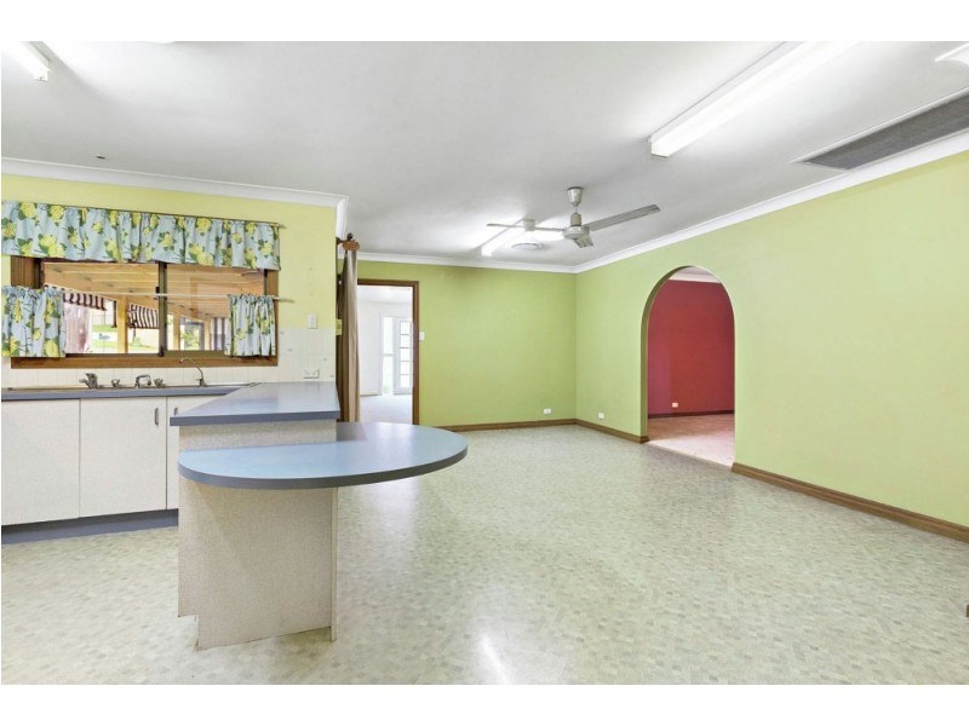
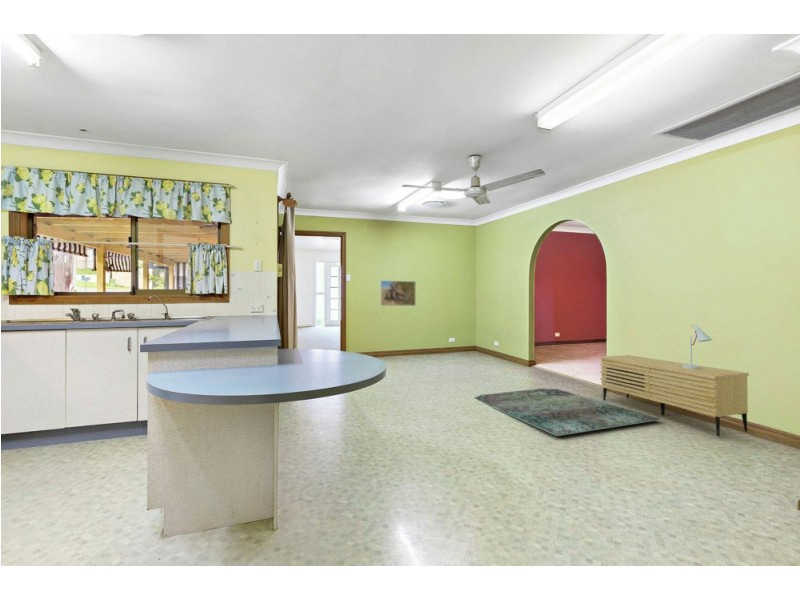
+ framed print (398, 293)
+ sideboard (664, 389)
+ table lamp (693, 344)
+ rug (538, 400)
